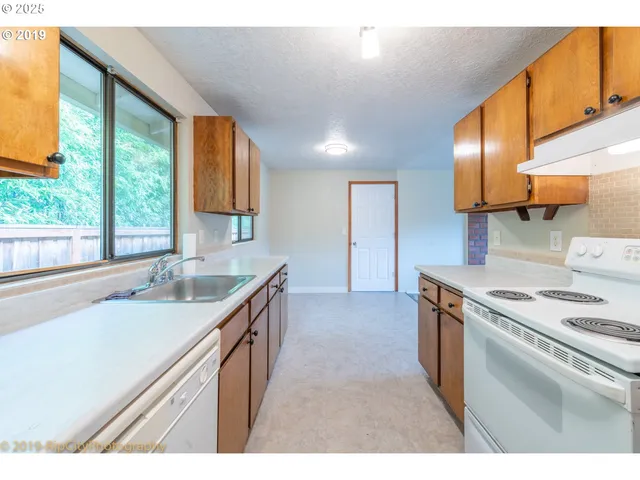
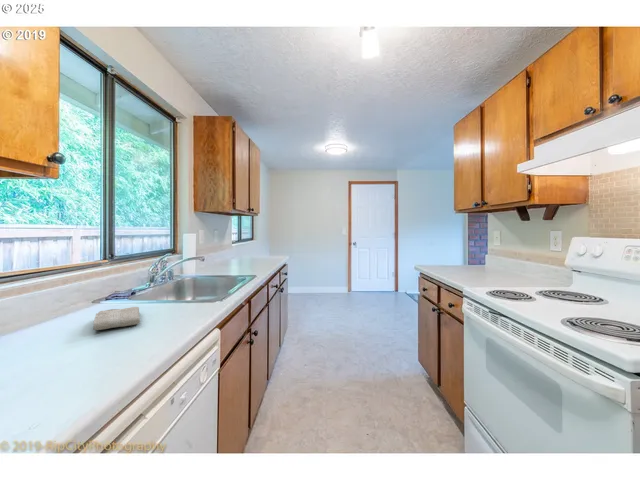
+ washcloth (118, 316)
